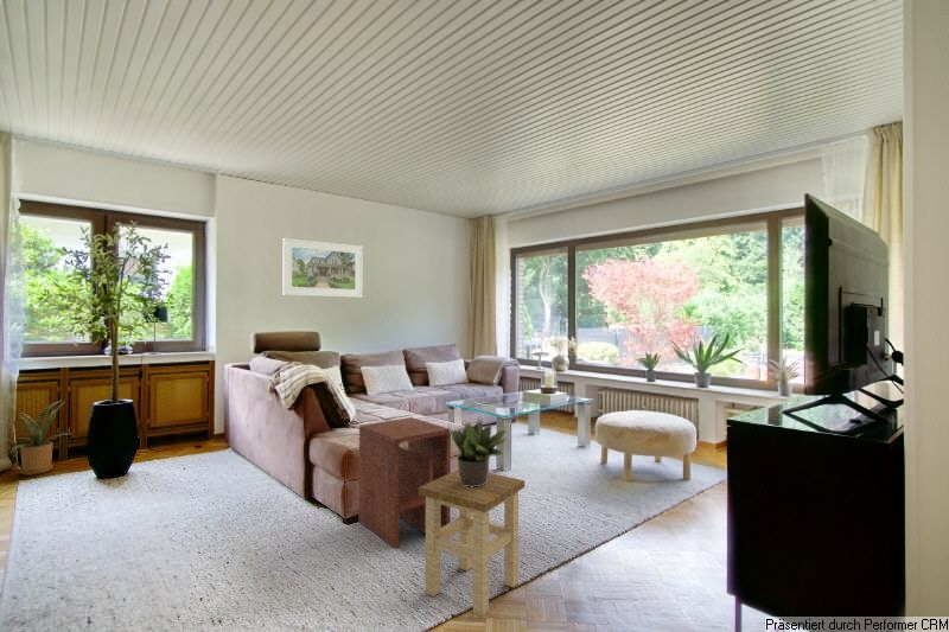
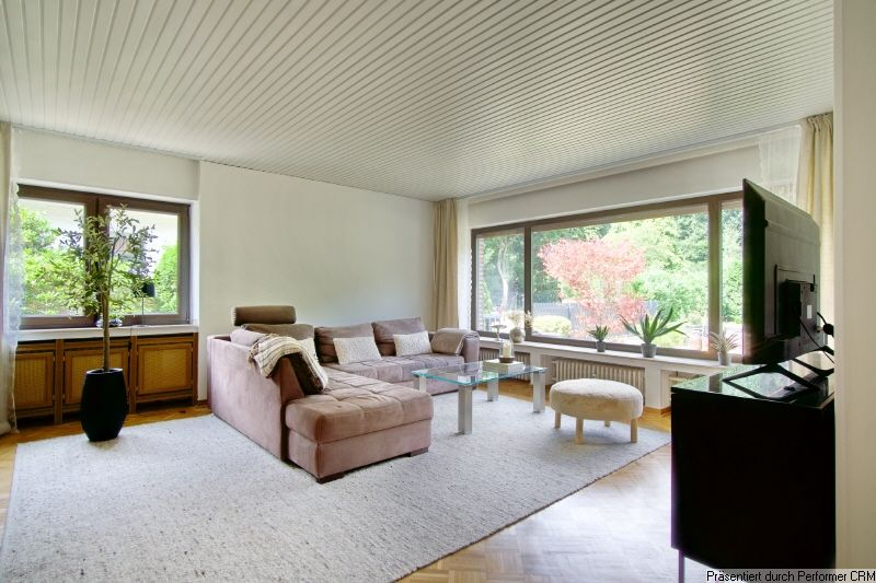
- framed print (324, 269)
- stool (473, 536)
- potted plant (478, 449)
- side table (403, 475)
- house plant (34, 436)
